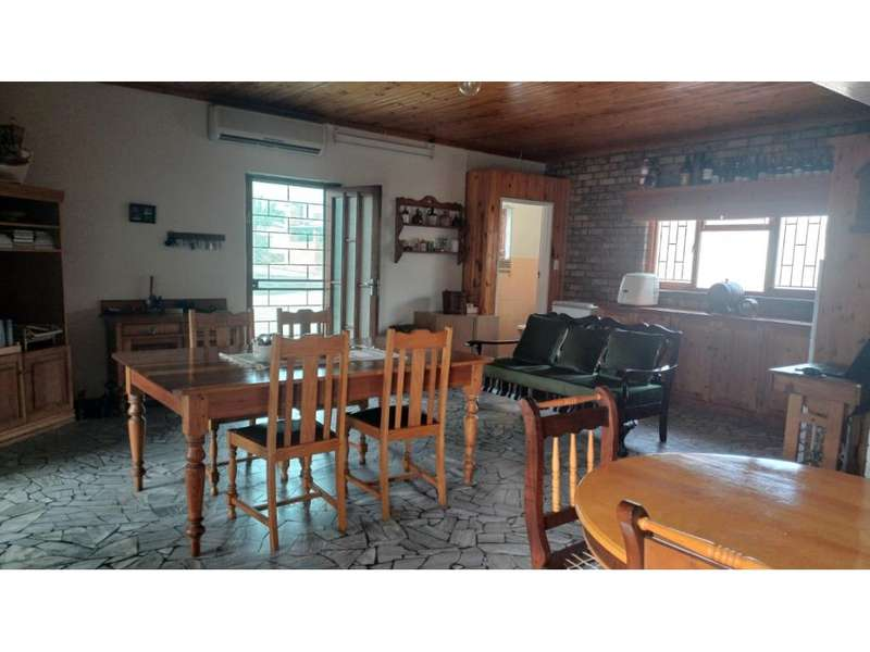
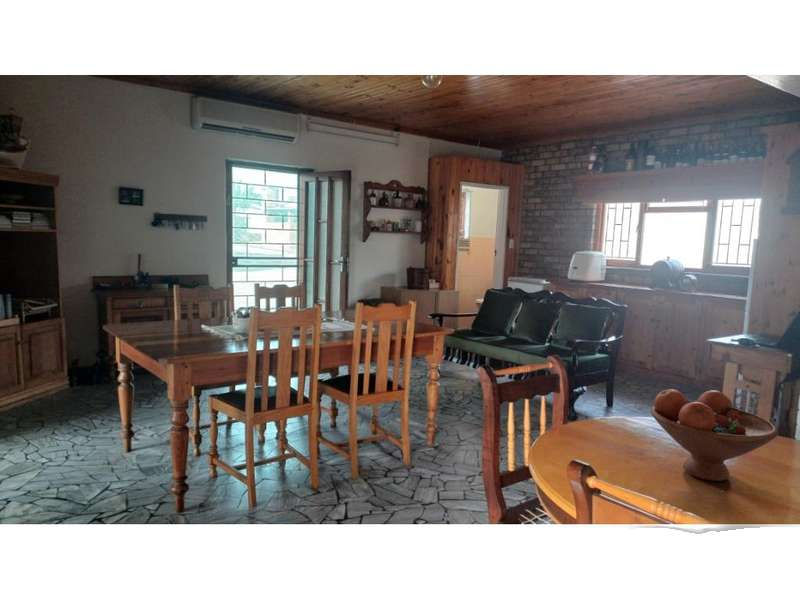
+ fruit bowl (709, 434)
